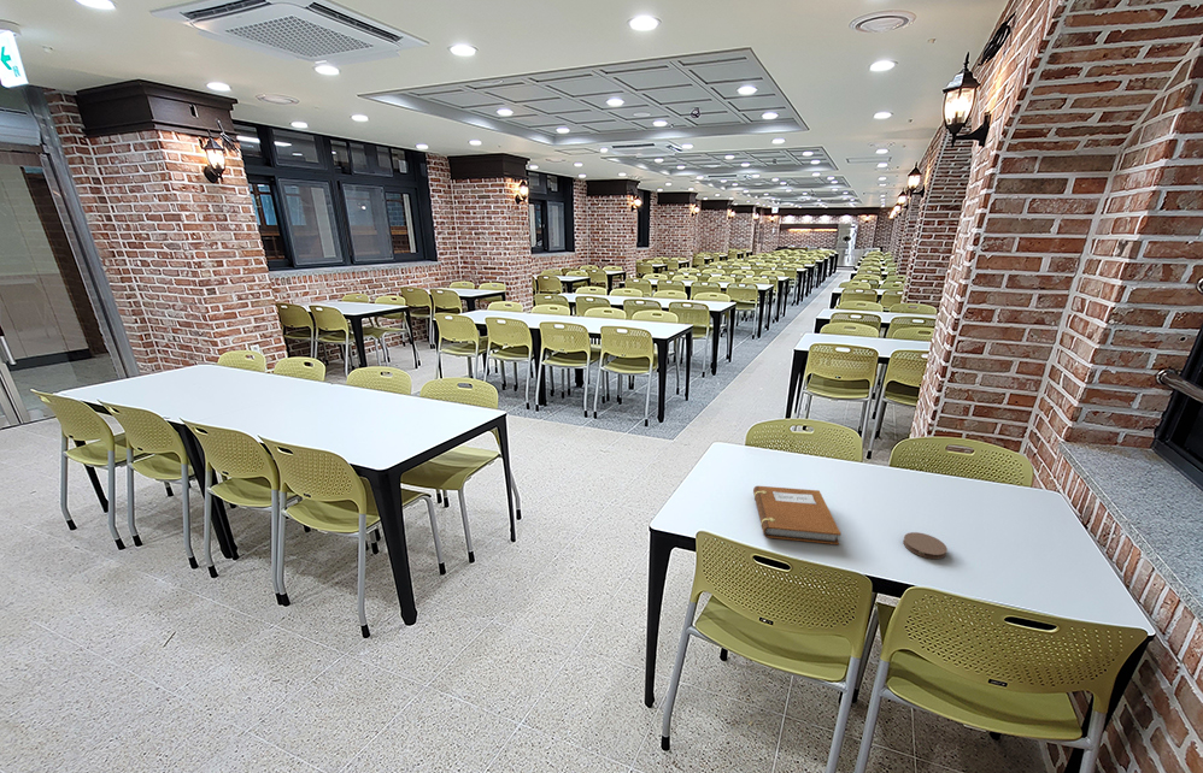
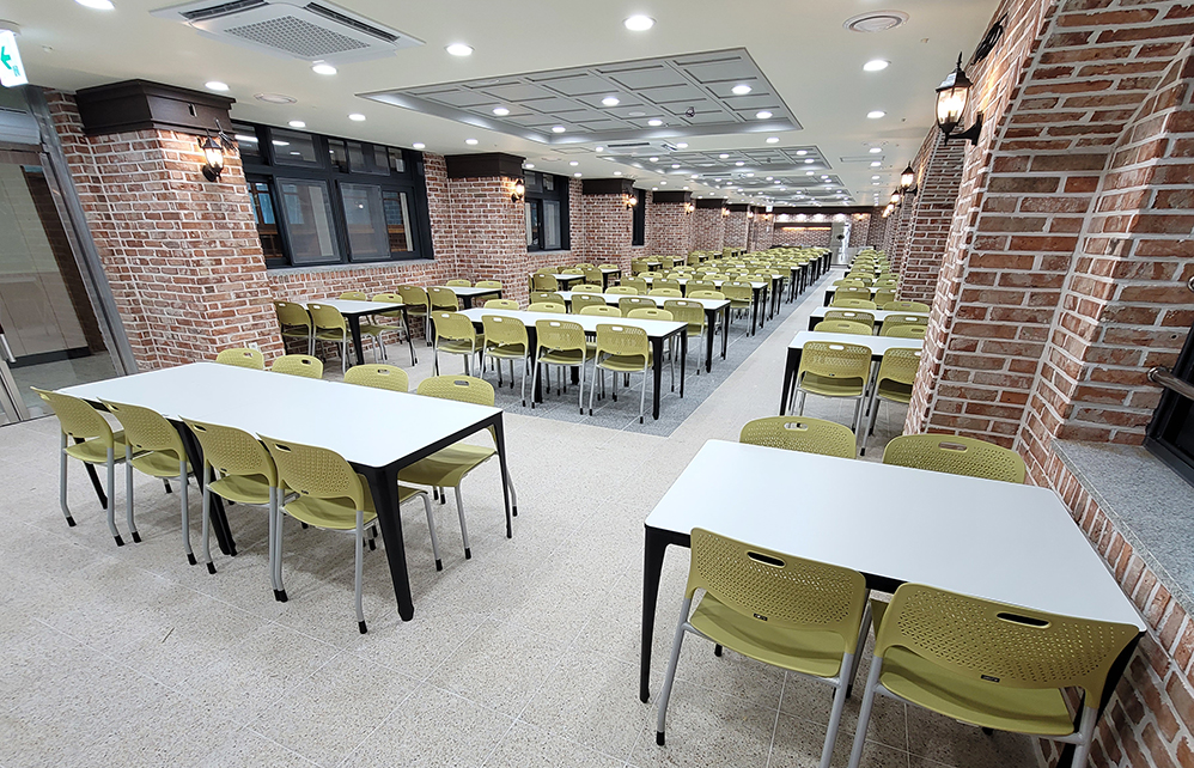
- coaster (925, 544)
- notebook (792, 511)
